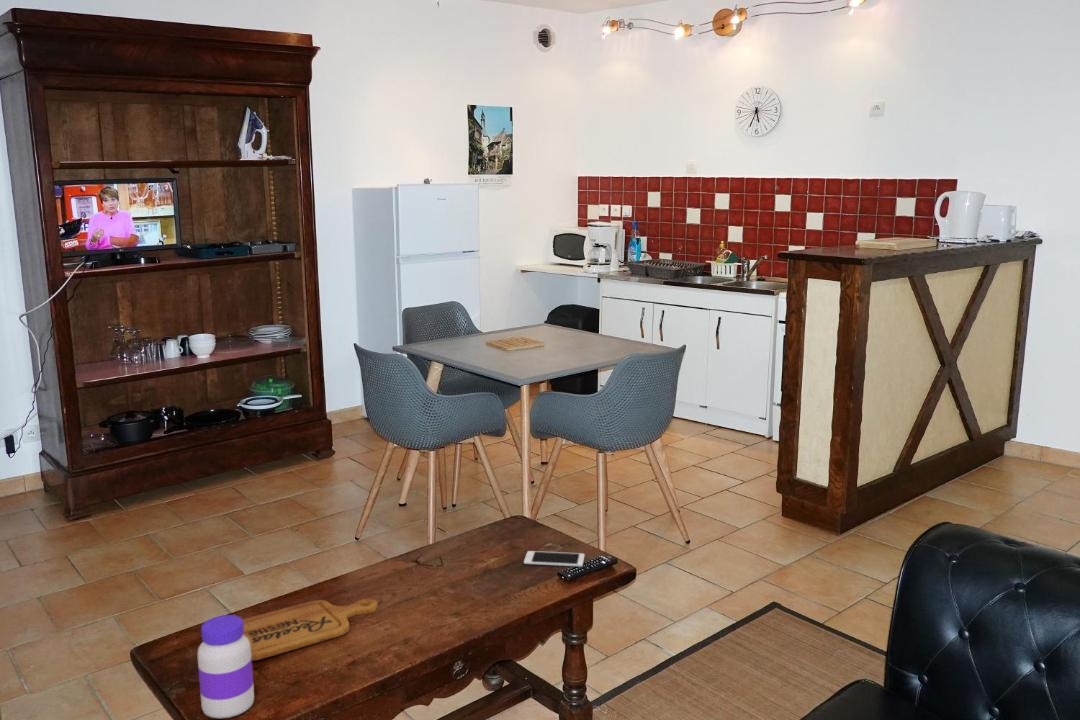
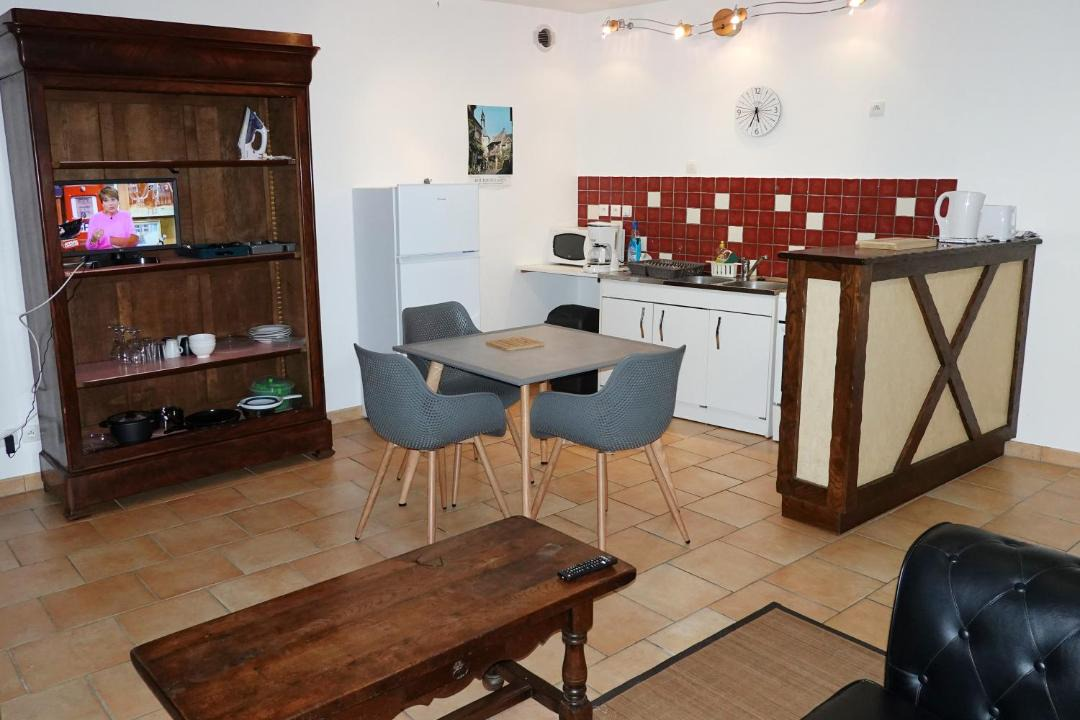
- cutting board (308, 622)
- cell phone (554, 558)
- jar (225, 664)
